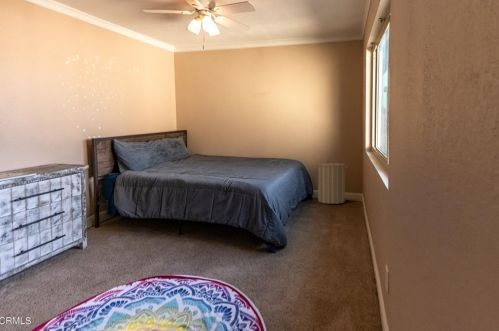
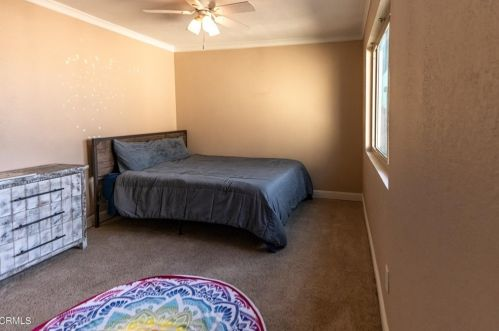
- laundry hamper (331, 179)
